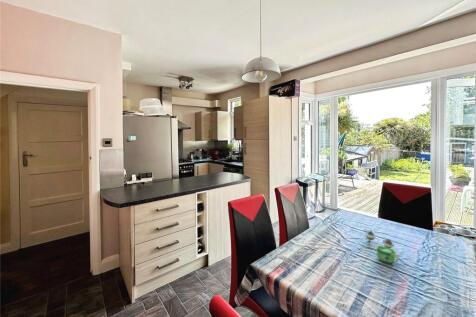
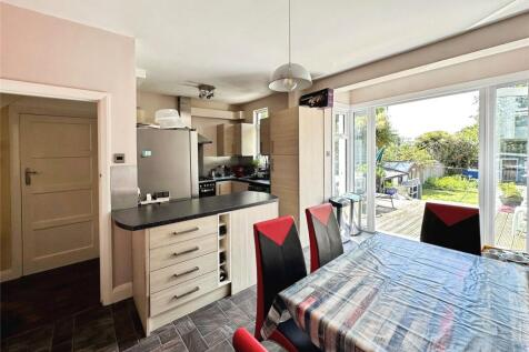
- teapot (374, 238)
- cup (388, 255)
